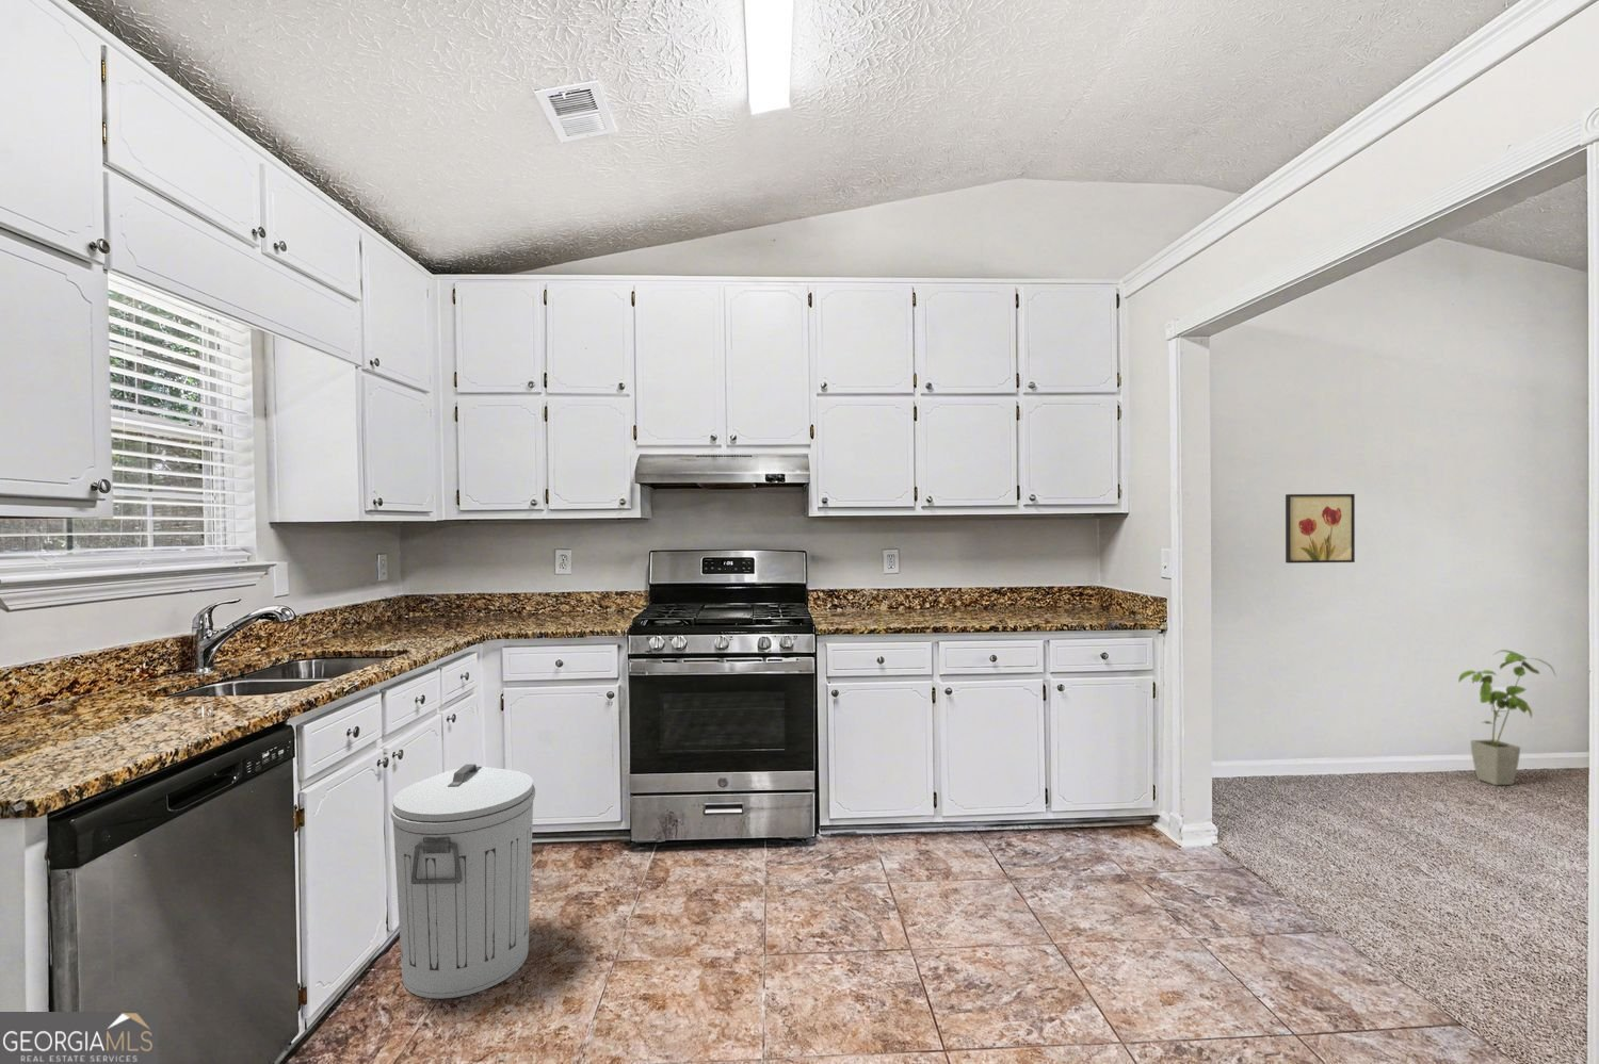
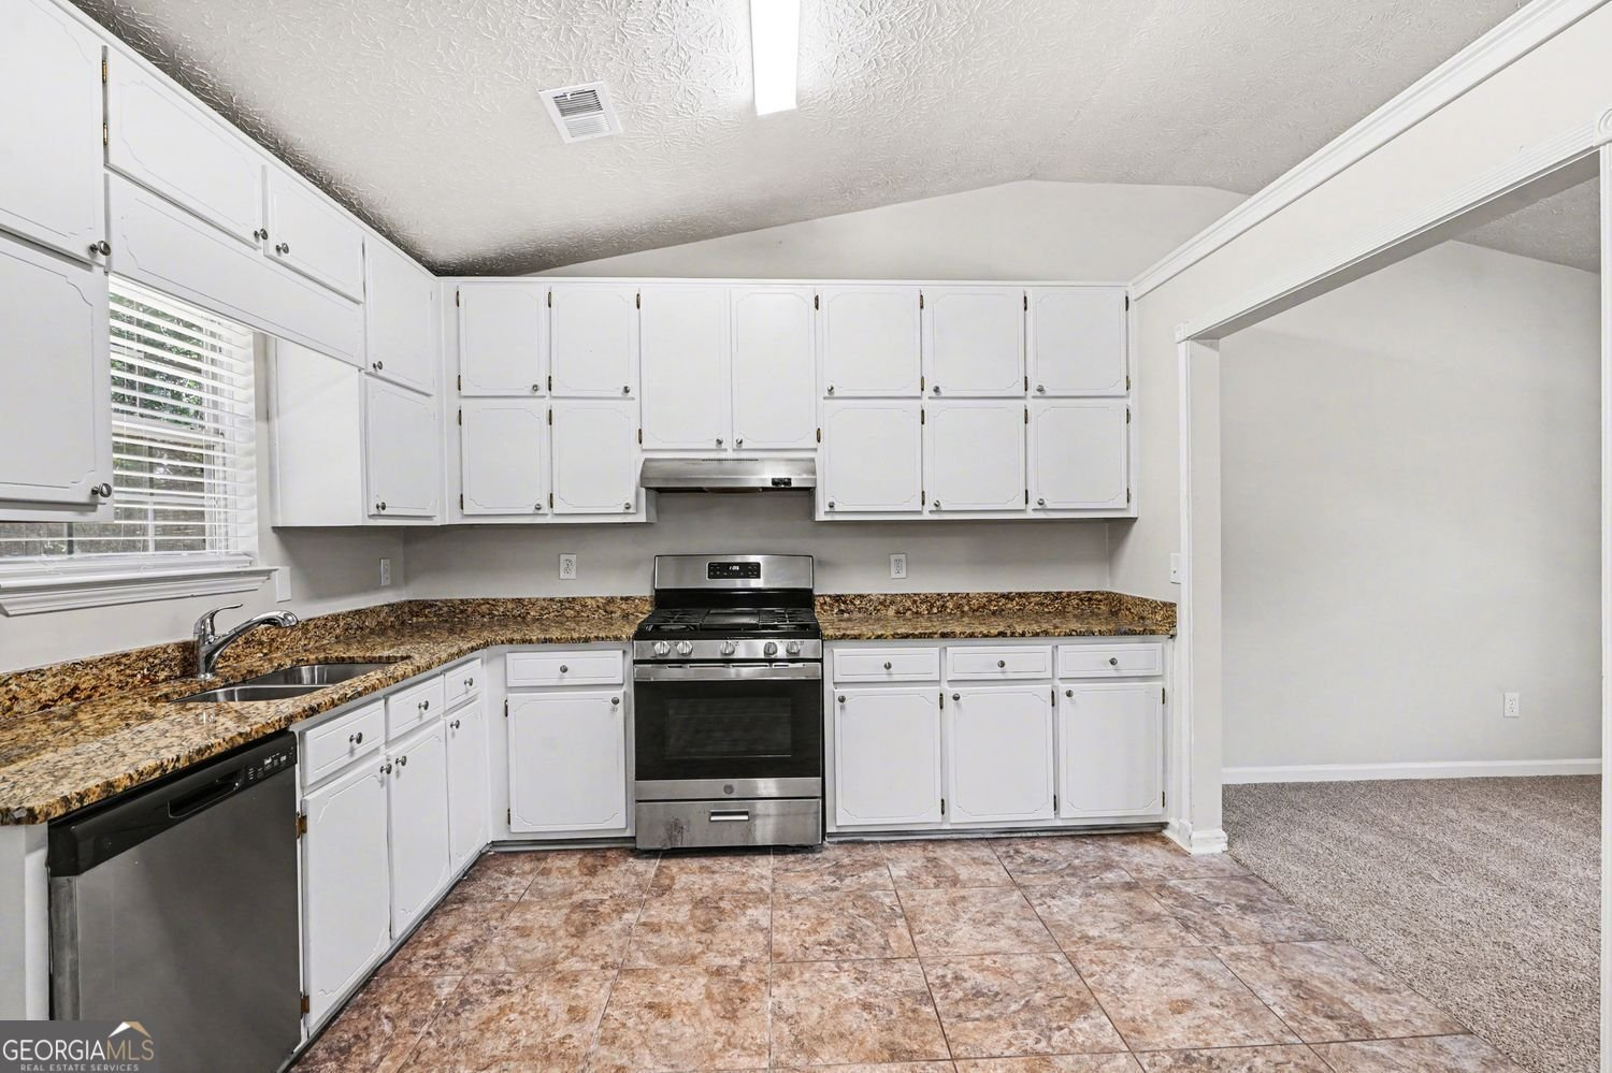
- house plant (1508, 715)
- wall art (1319, 528)
- trash can (466, 864)
